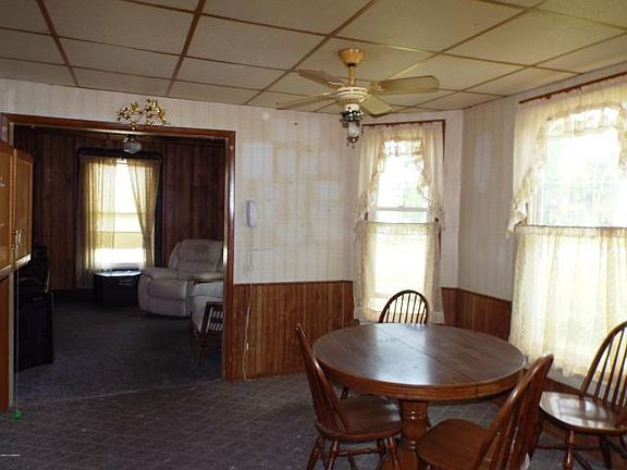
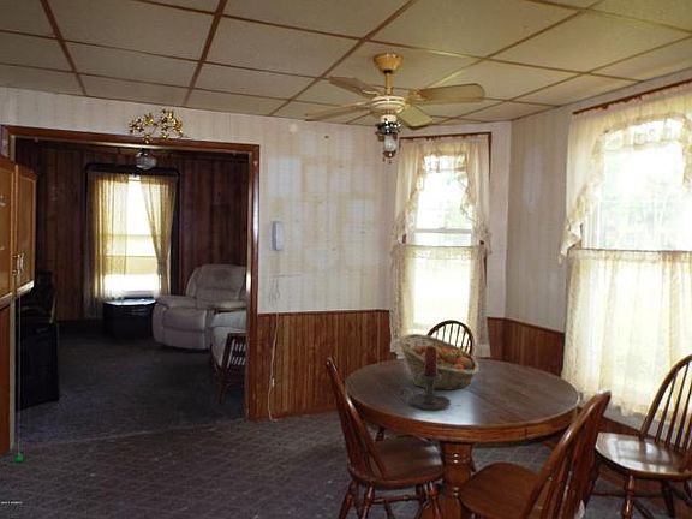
+ fruit basket (439, 359)
+ candle holder (424, 375)
